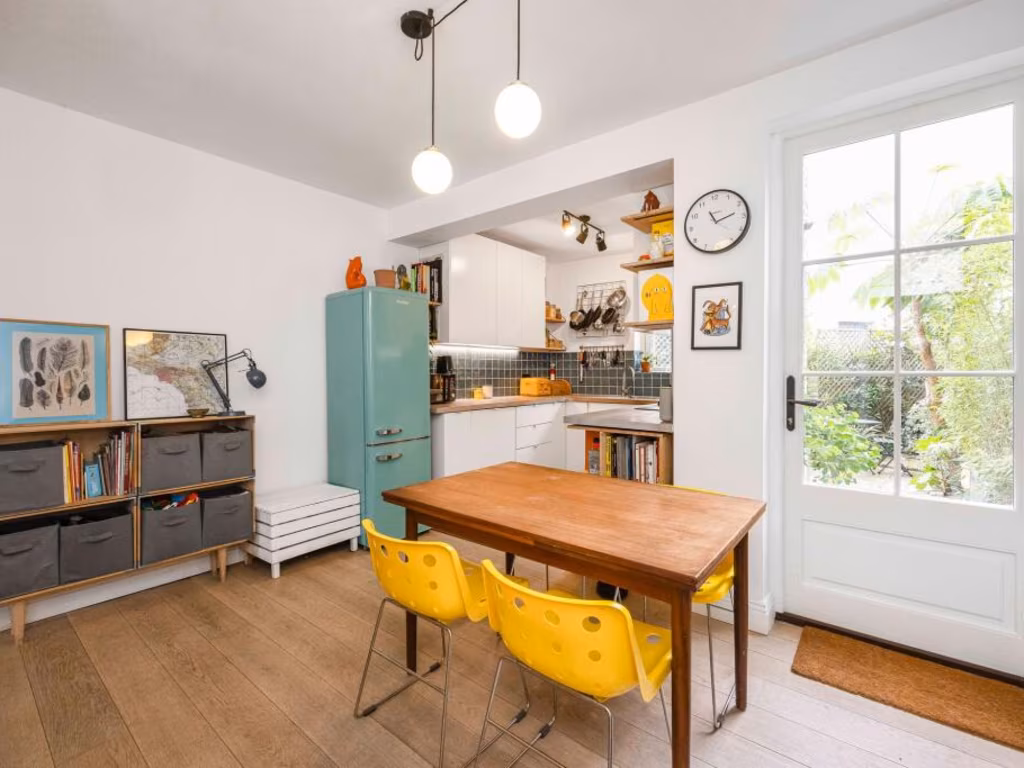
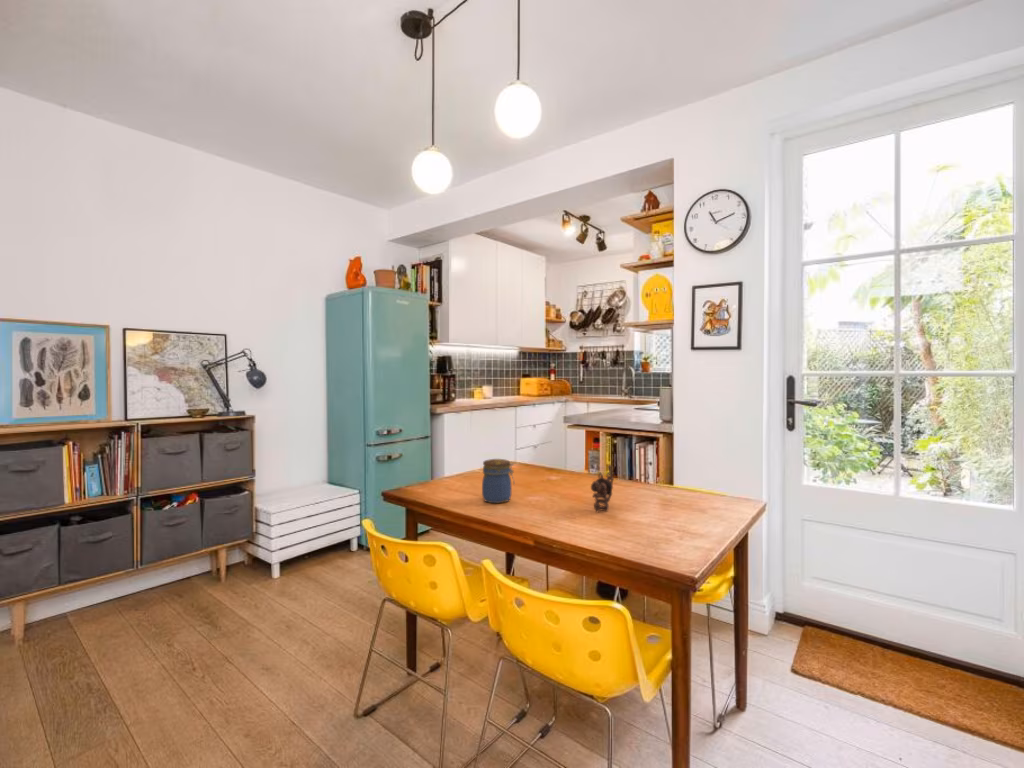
+ teapot (603, 488)
+ jar (498, 479)
